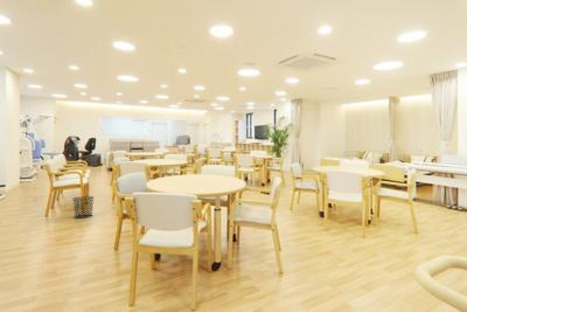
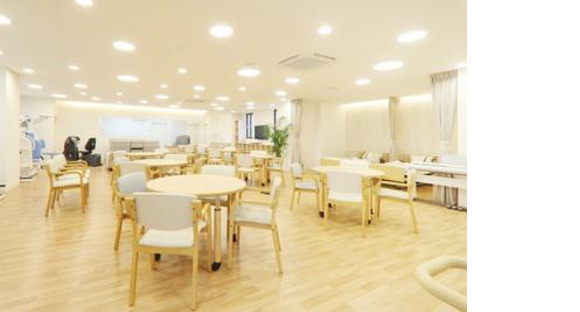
- waste bin (83, 207)
